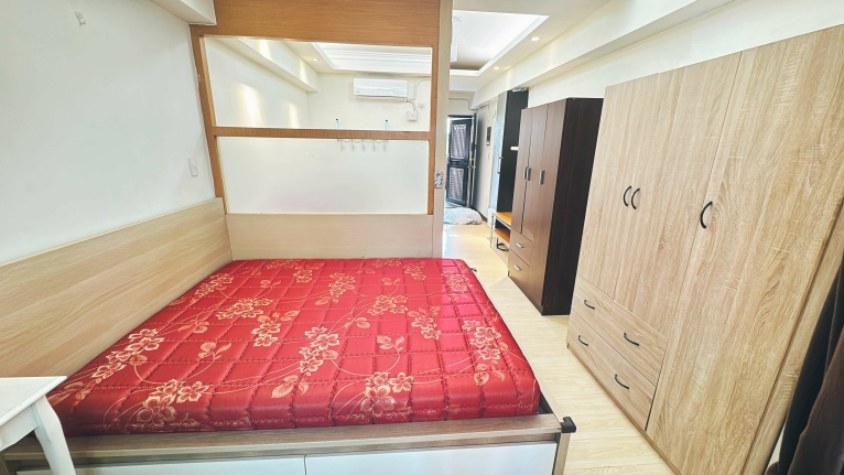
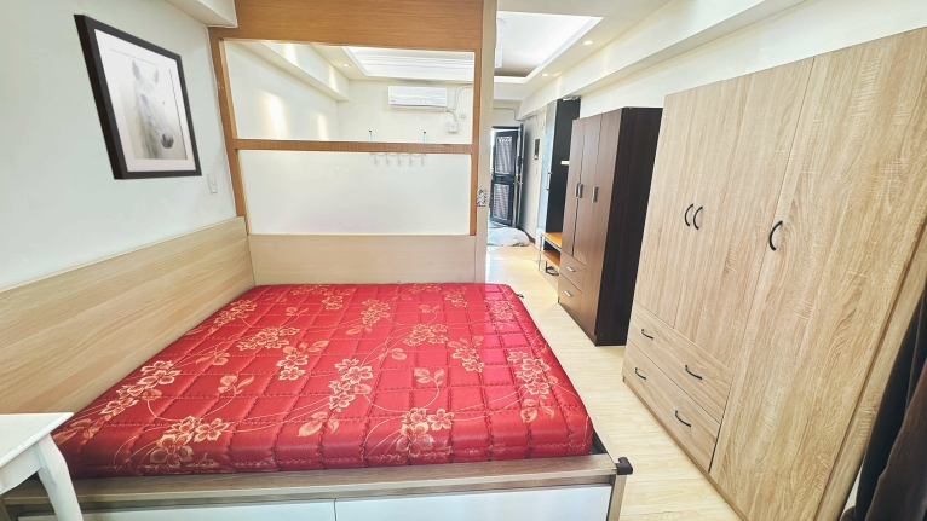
+ wall art (150, 111)
